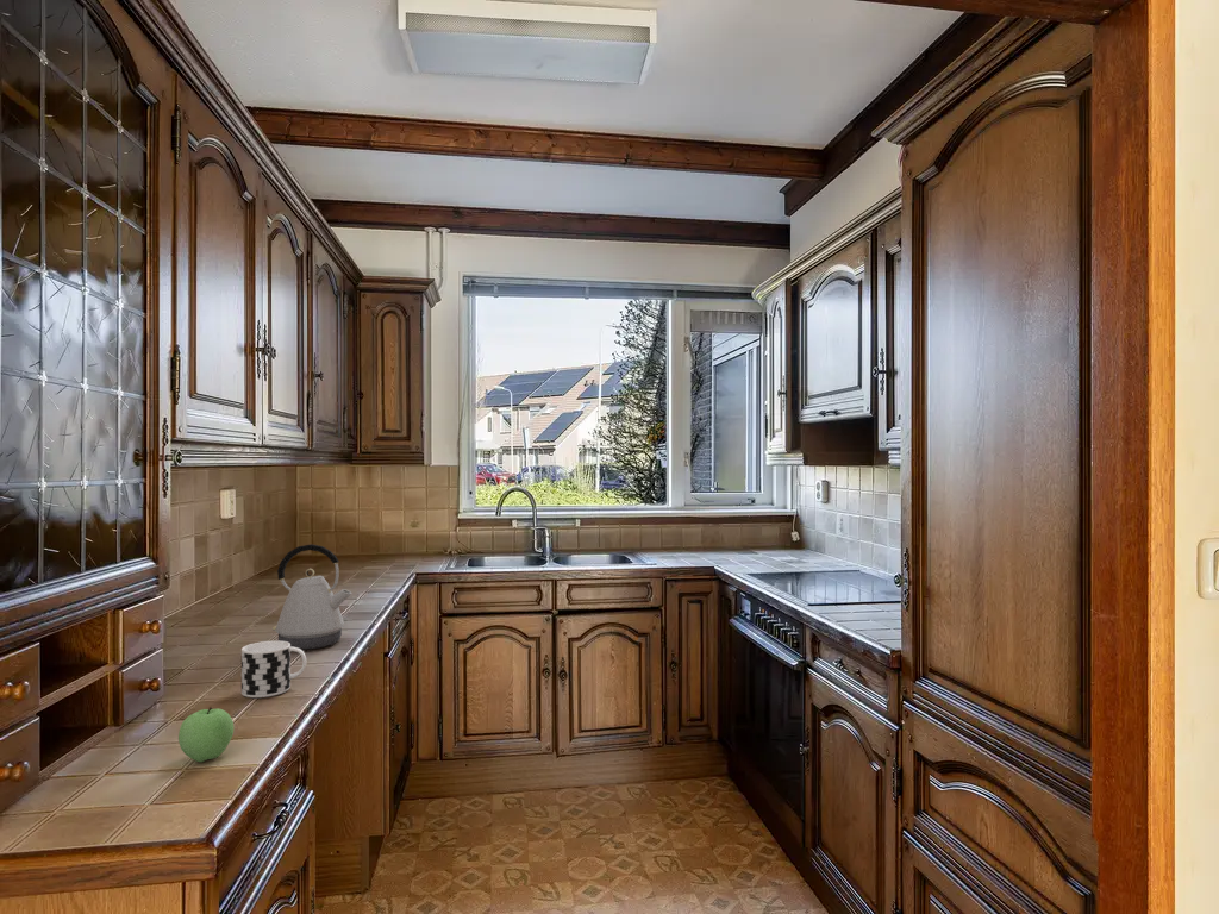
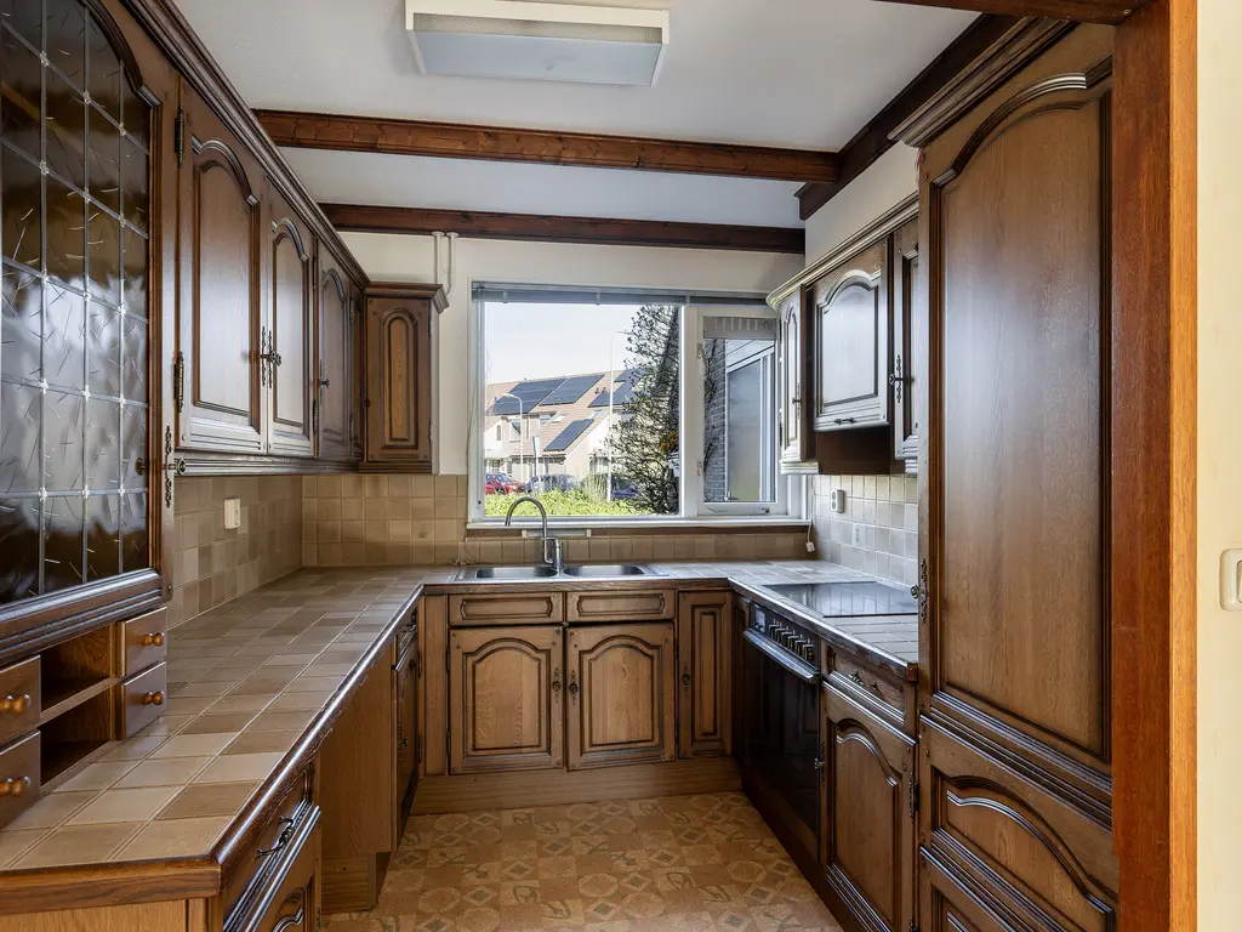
- cup (274, 668)
- kettle (312, 594)
- apple (206, 732)
